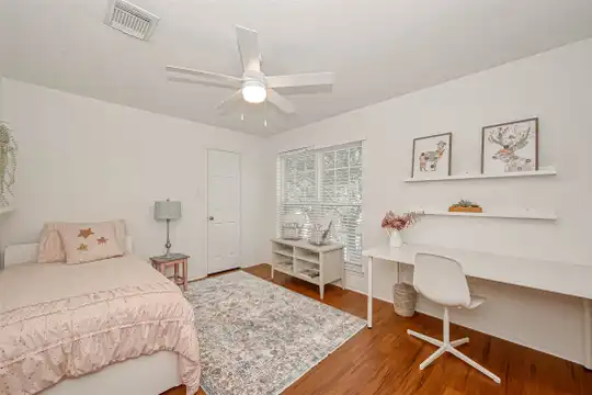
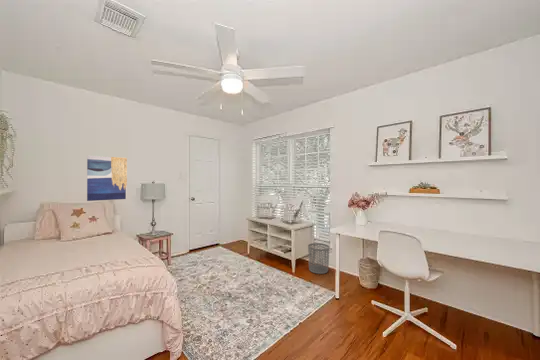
+ wall art (107, 178)
+ waste bin (318, 257)
